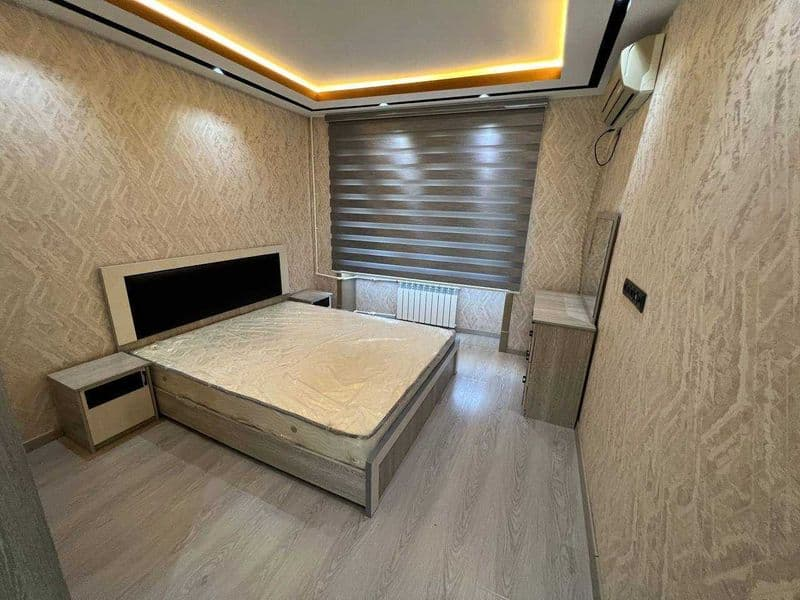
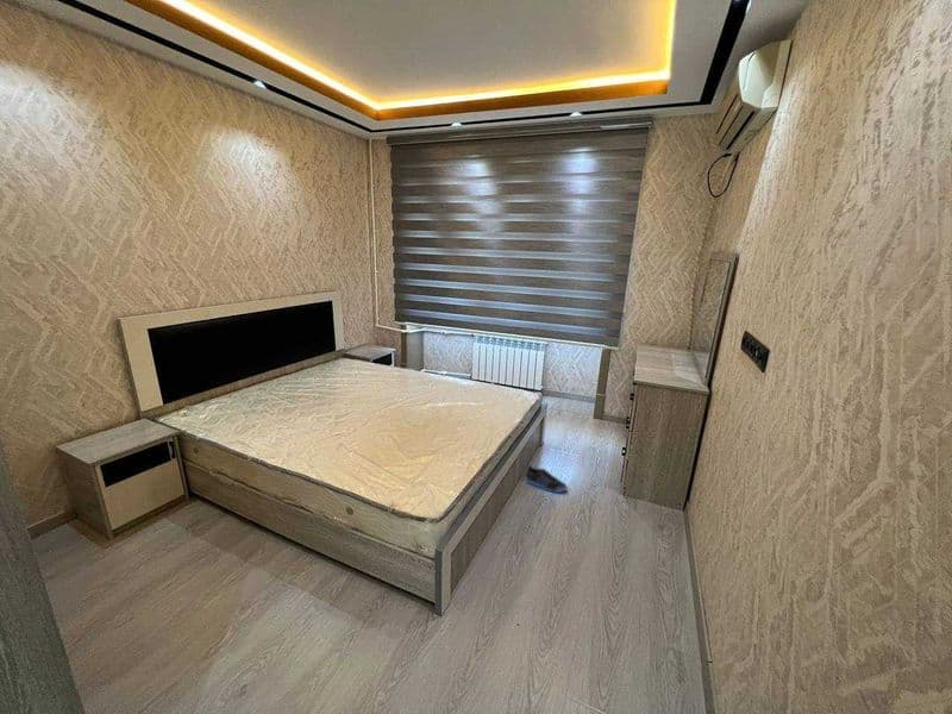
+ sneaker (545, 478)
